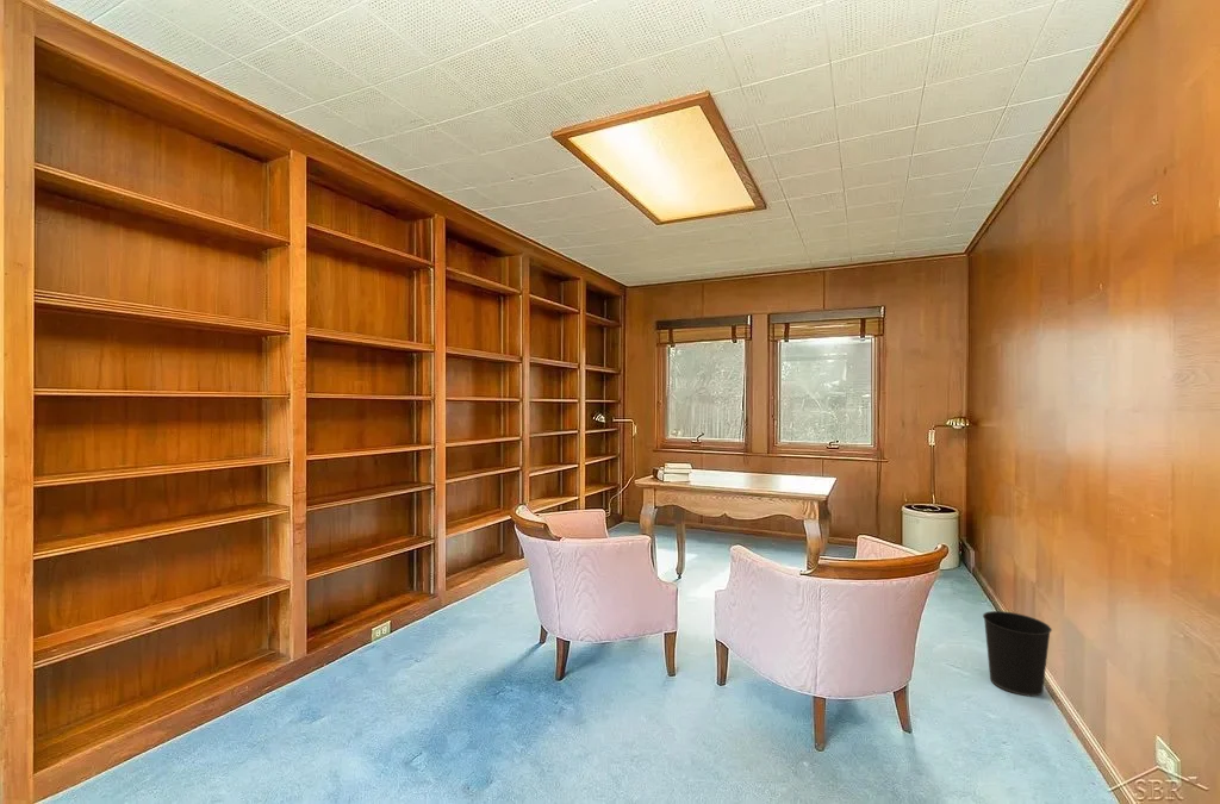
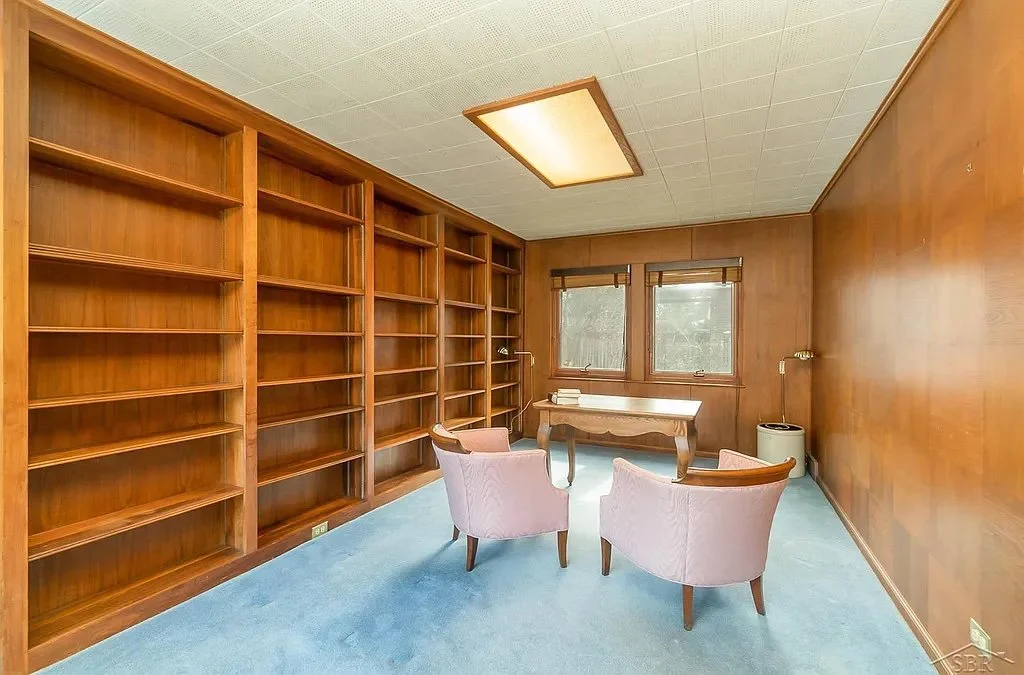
- wastebasket (1015, 653)
